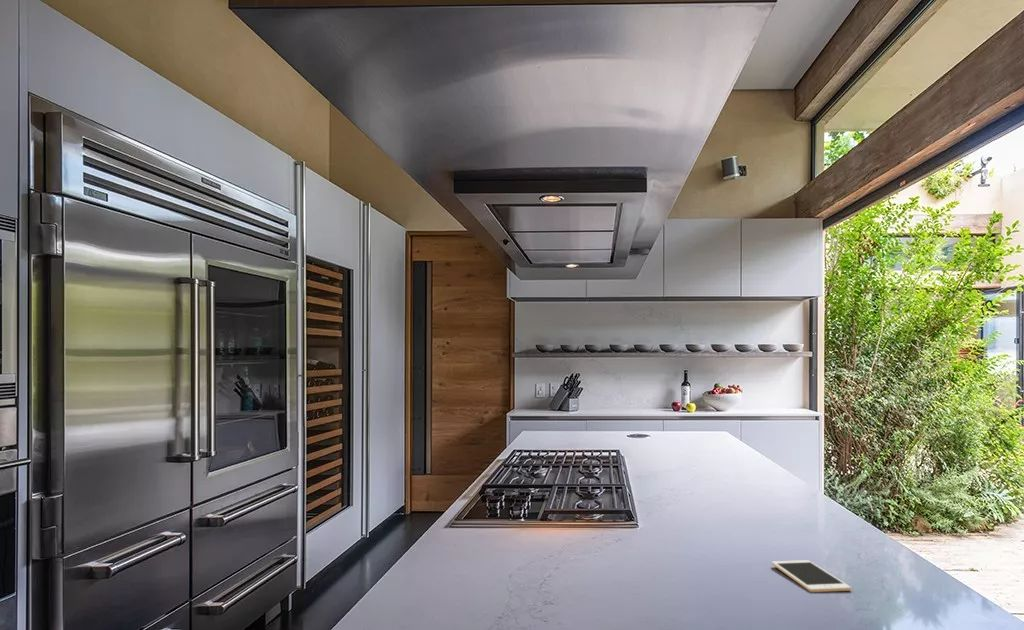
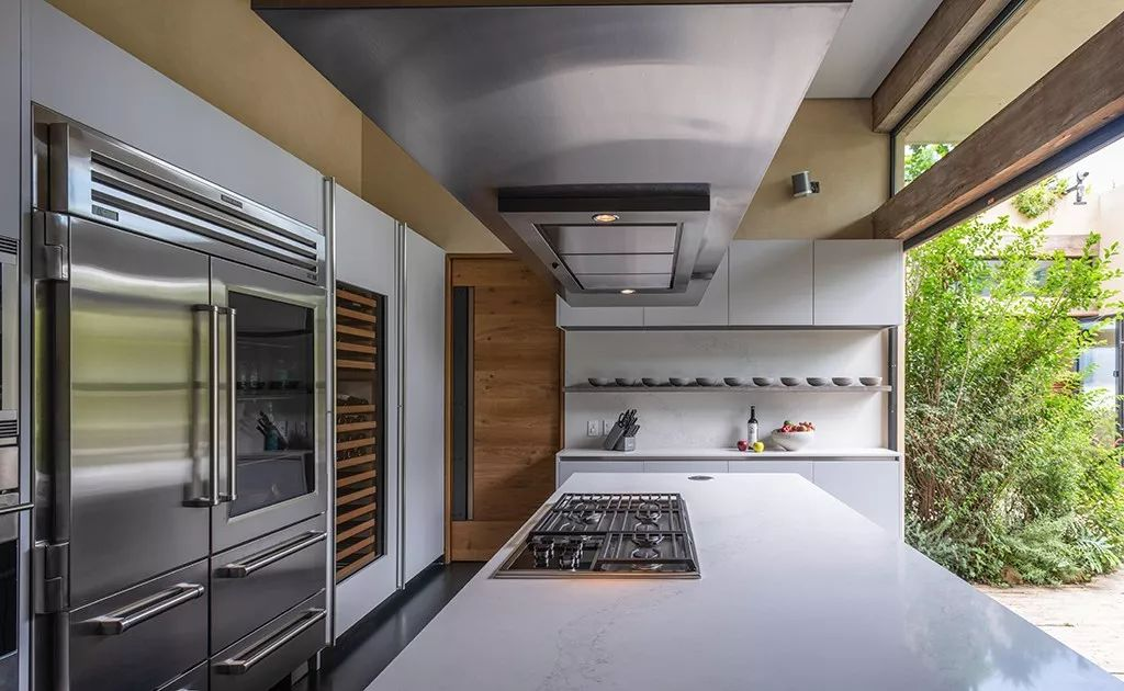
- cell phone (809, 575)
